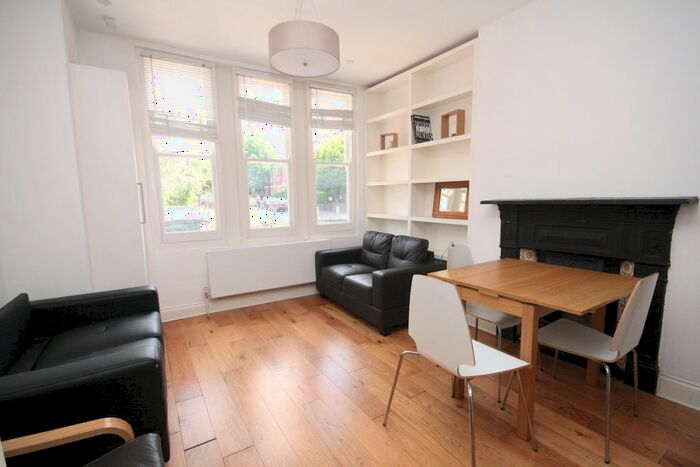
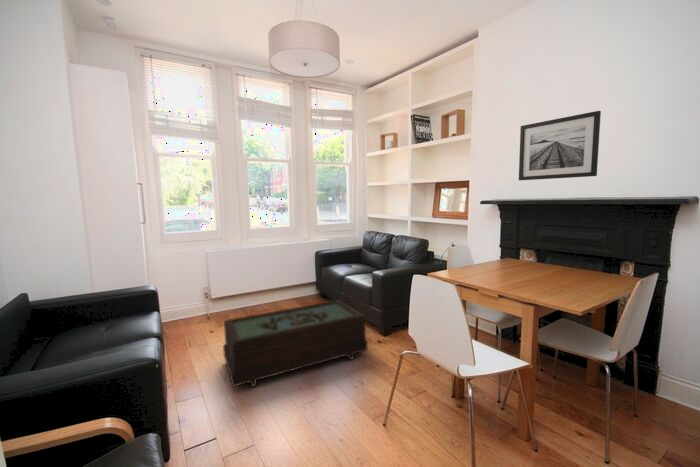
+ coffee table (295, 337)
+ wall art (555, 149)
